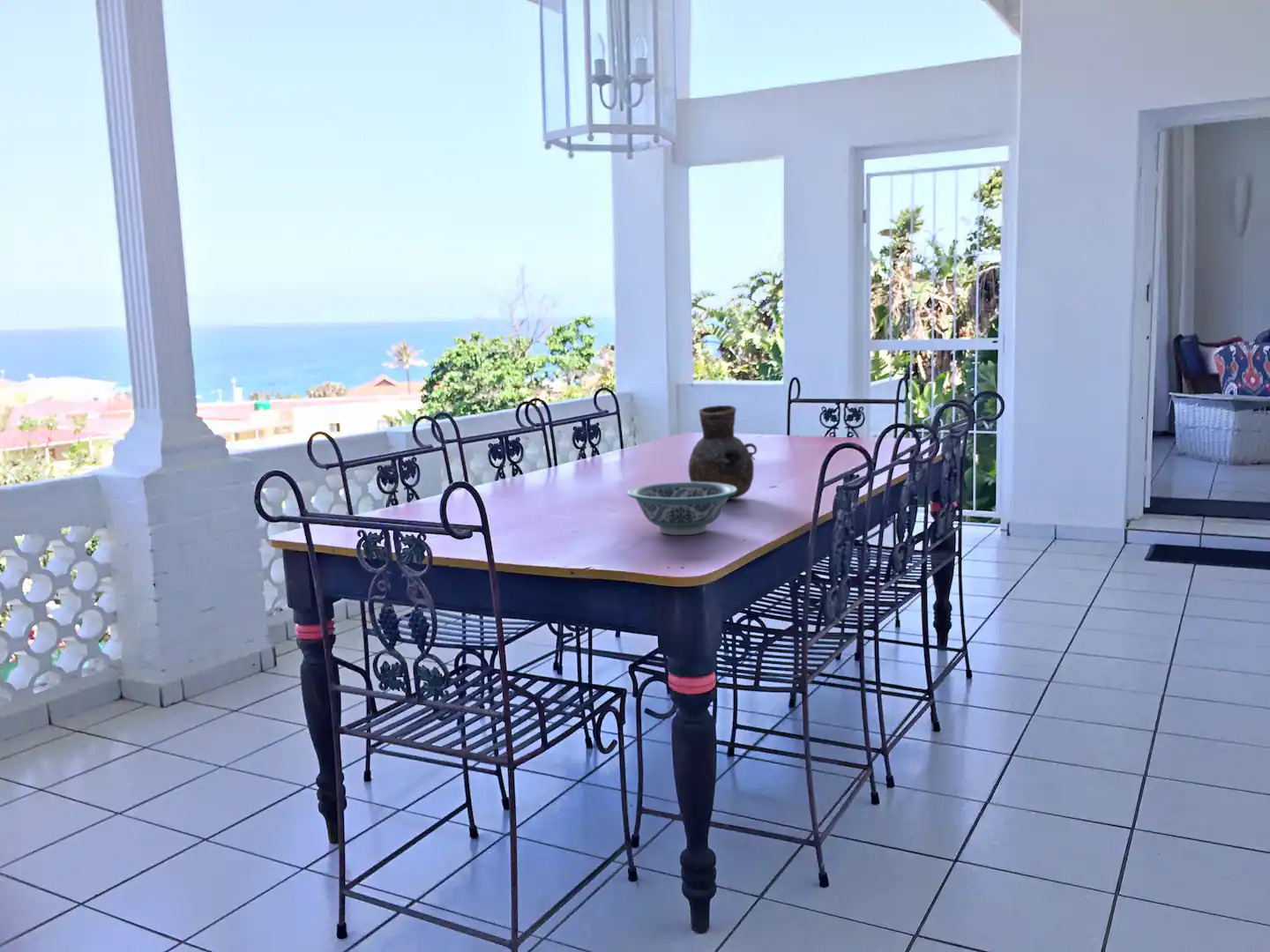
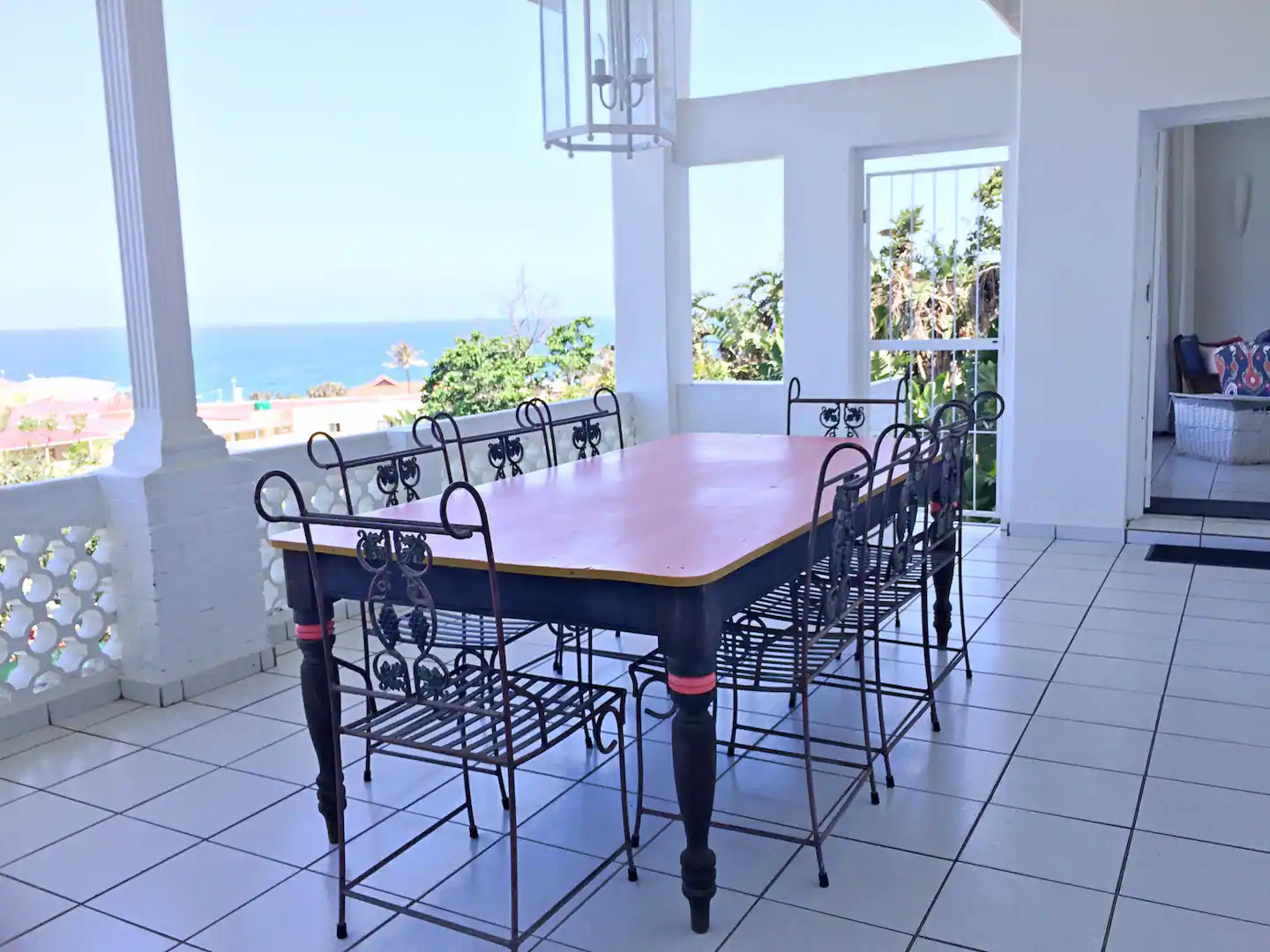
- bowl (682, 509)
- vase (721, 452)
